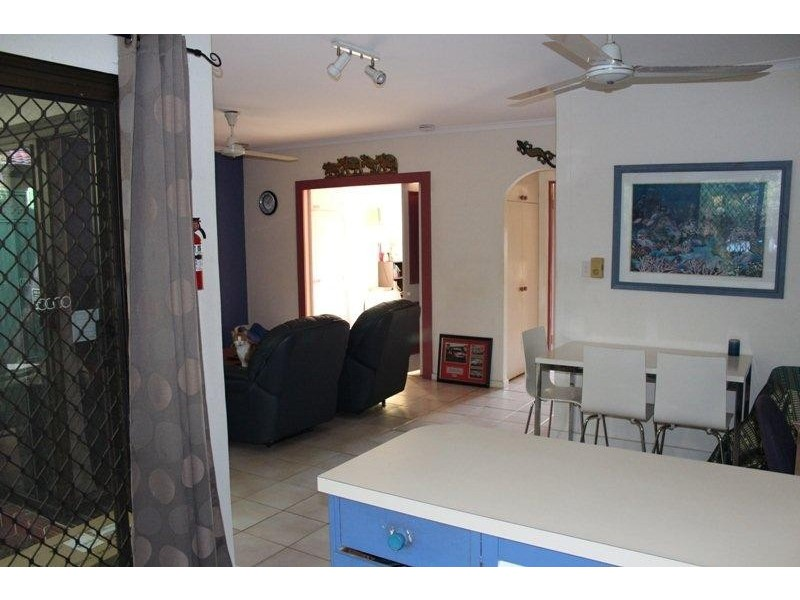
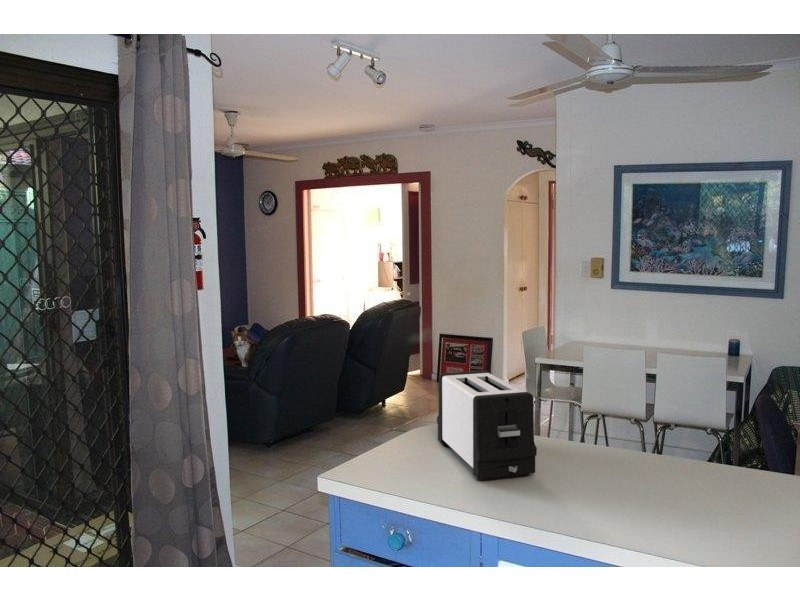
+ toaster (483, 421)
